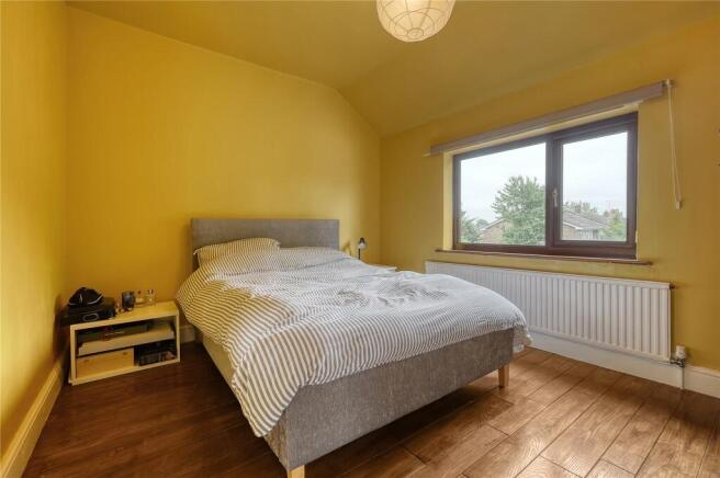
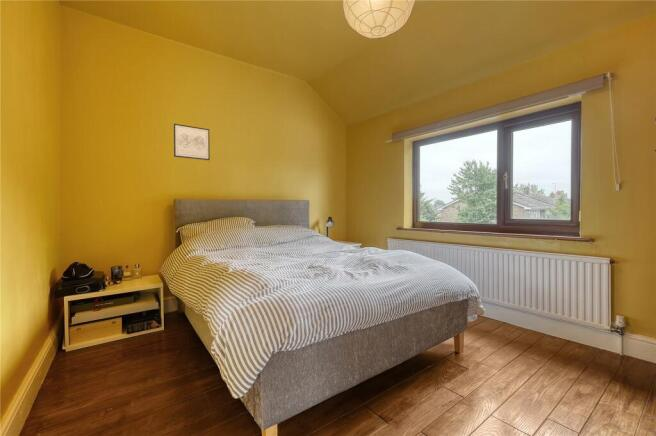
+ wall art (192, 142)
